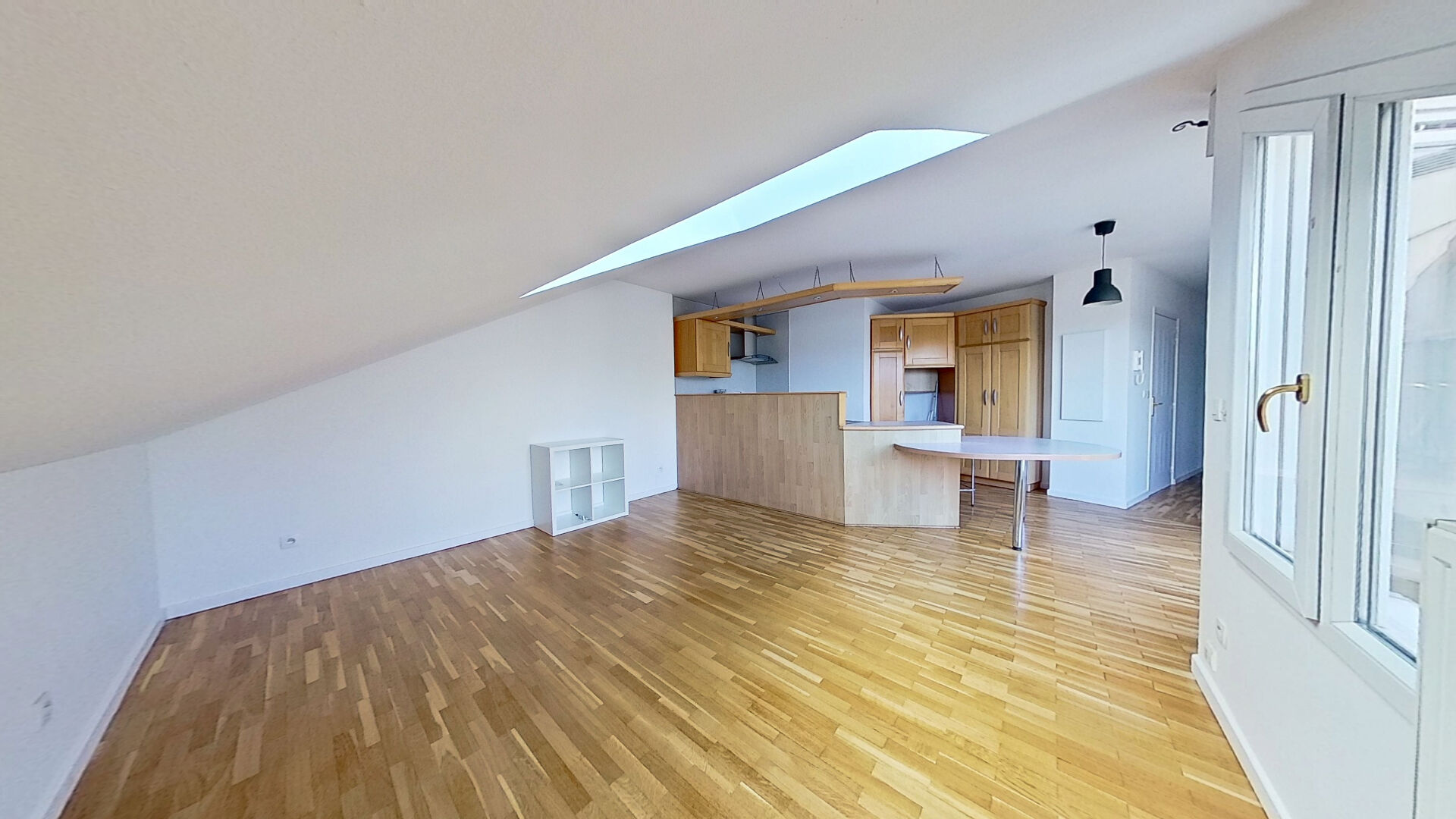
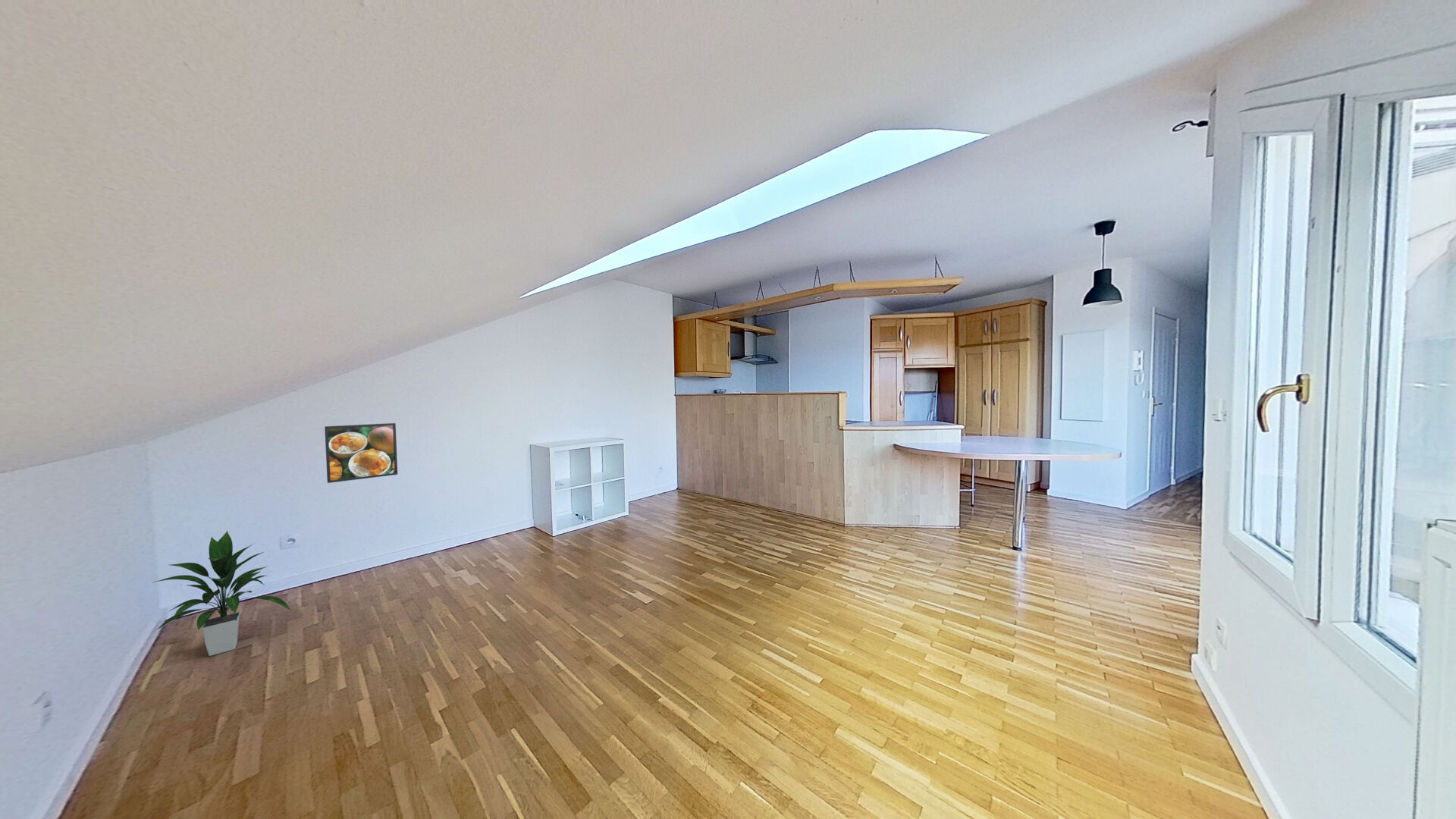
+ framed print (362, 451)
+ indoor plant (225, 593)
